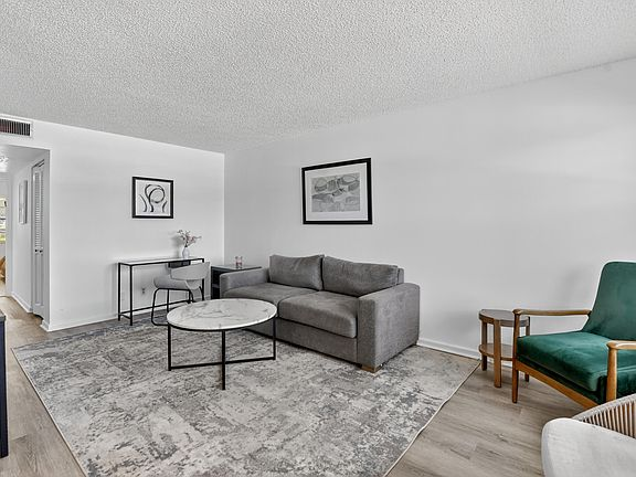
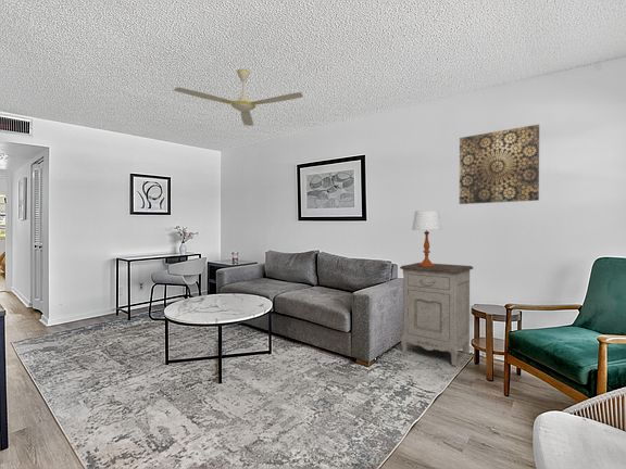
+ ceiling fan (240, 97)
+ wall art (497, 167)
+ nightstand (434, 309)
+ table lamp (426, 238)
